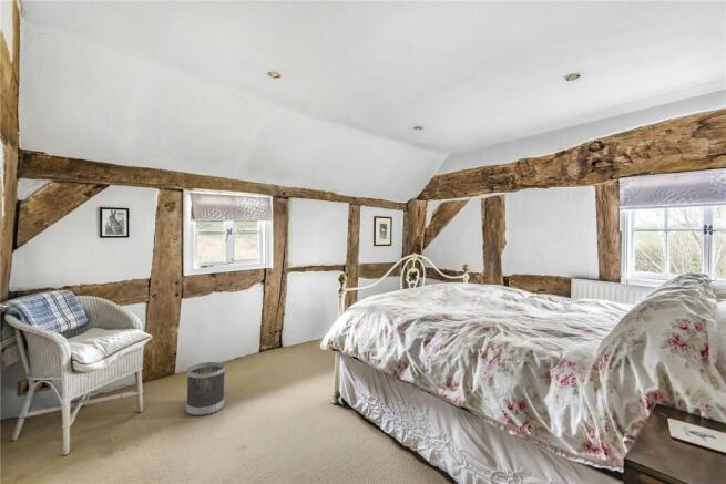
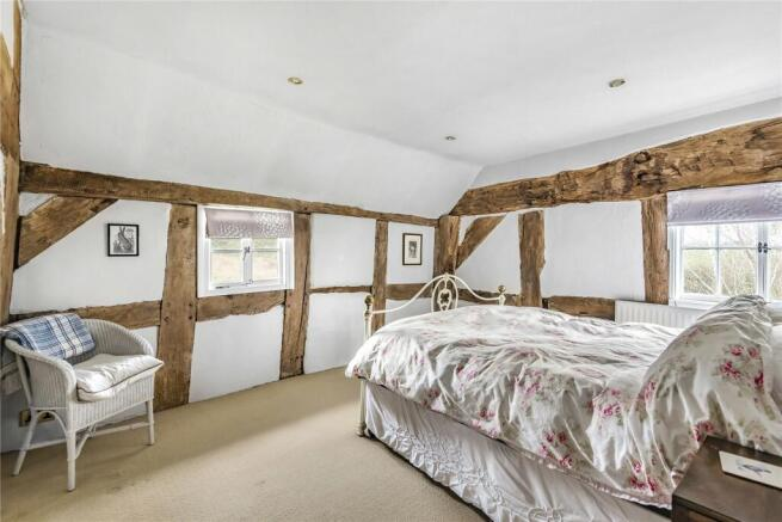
- wastebasket (205, 387)
